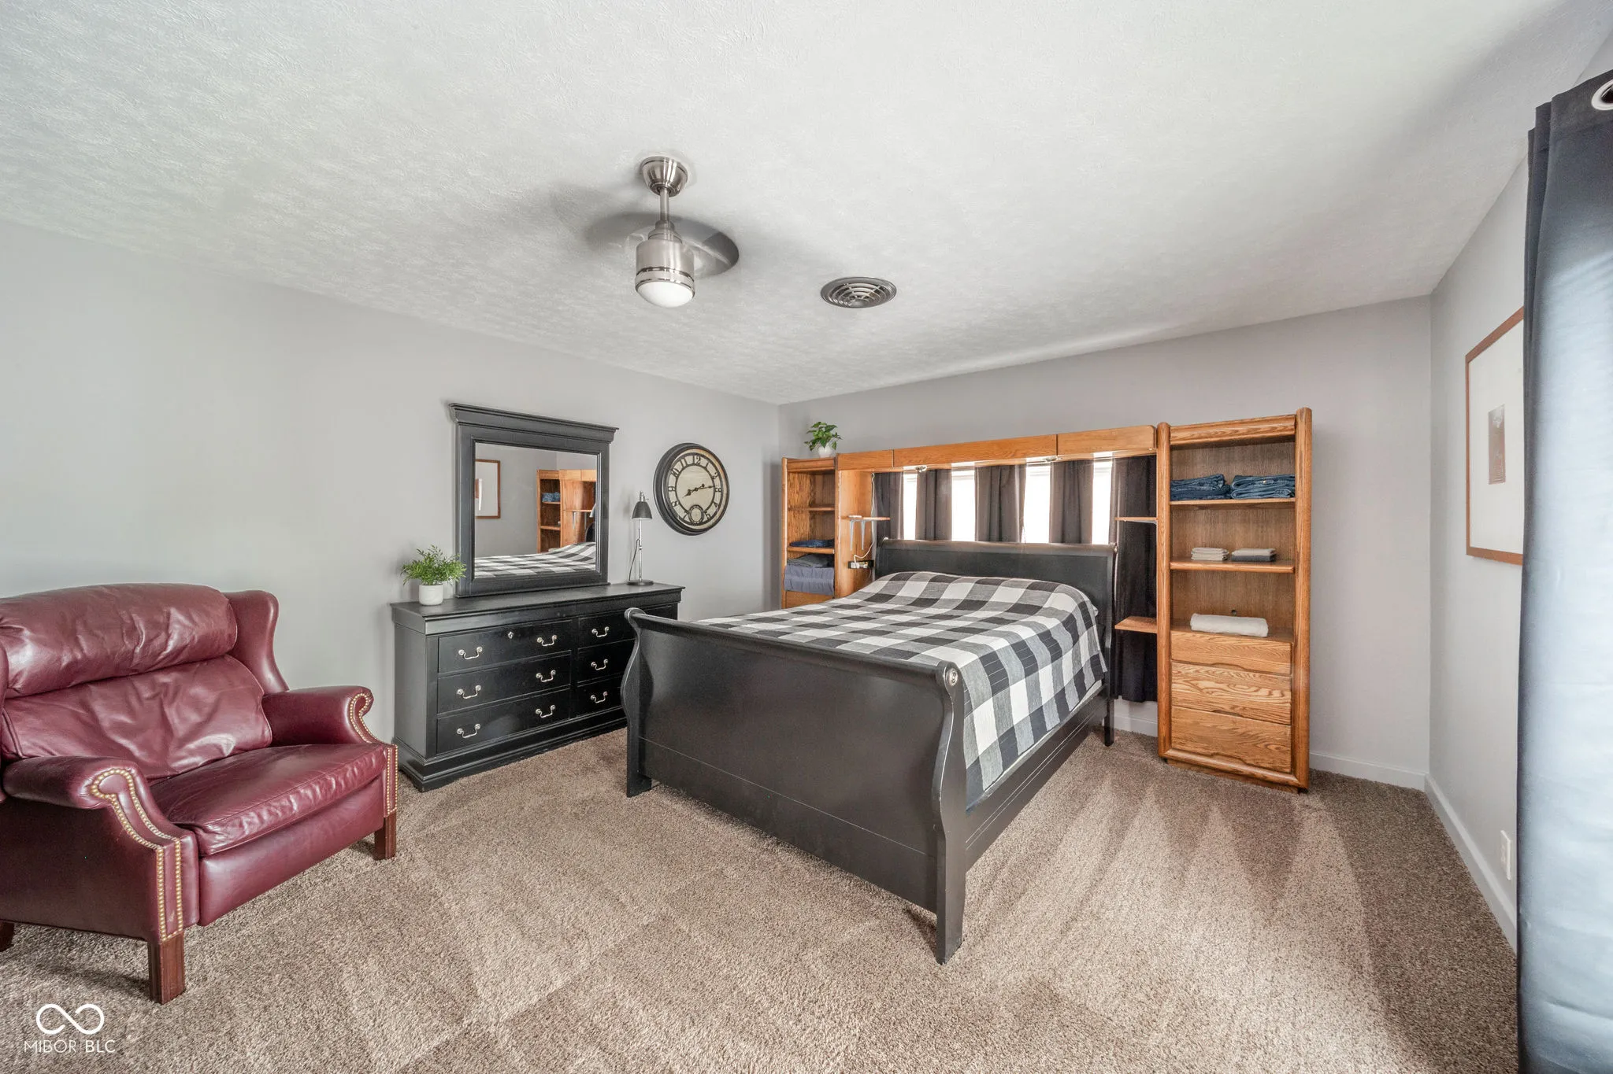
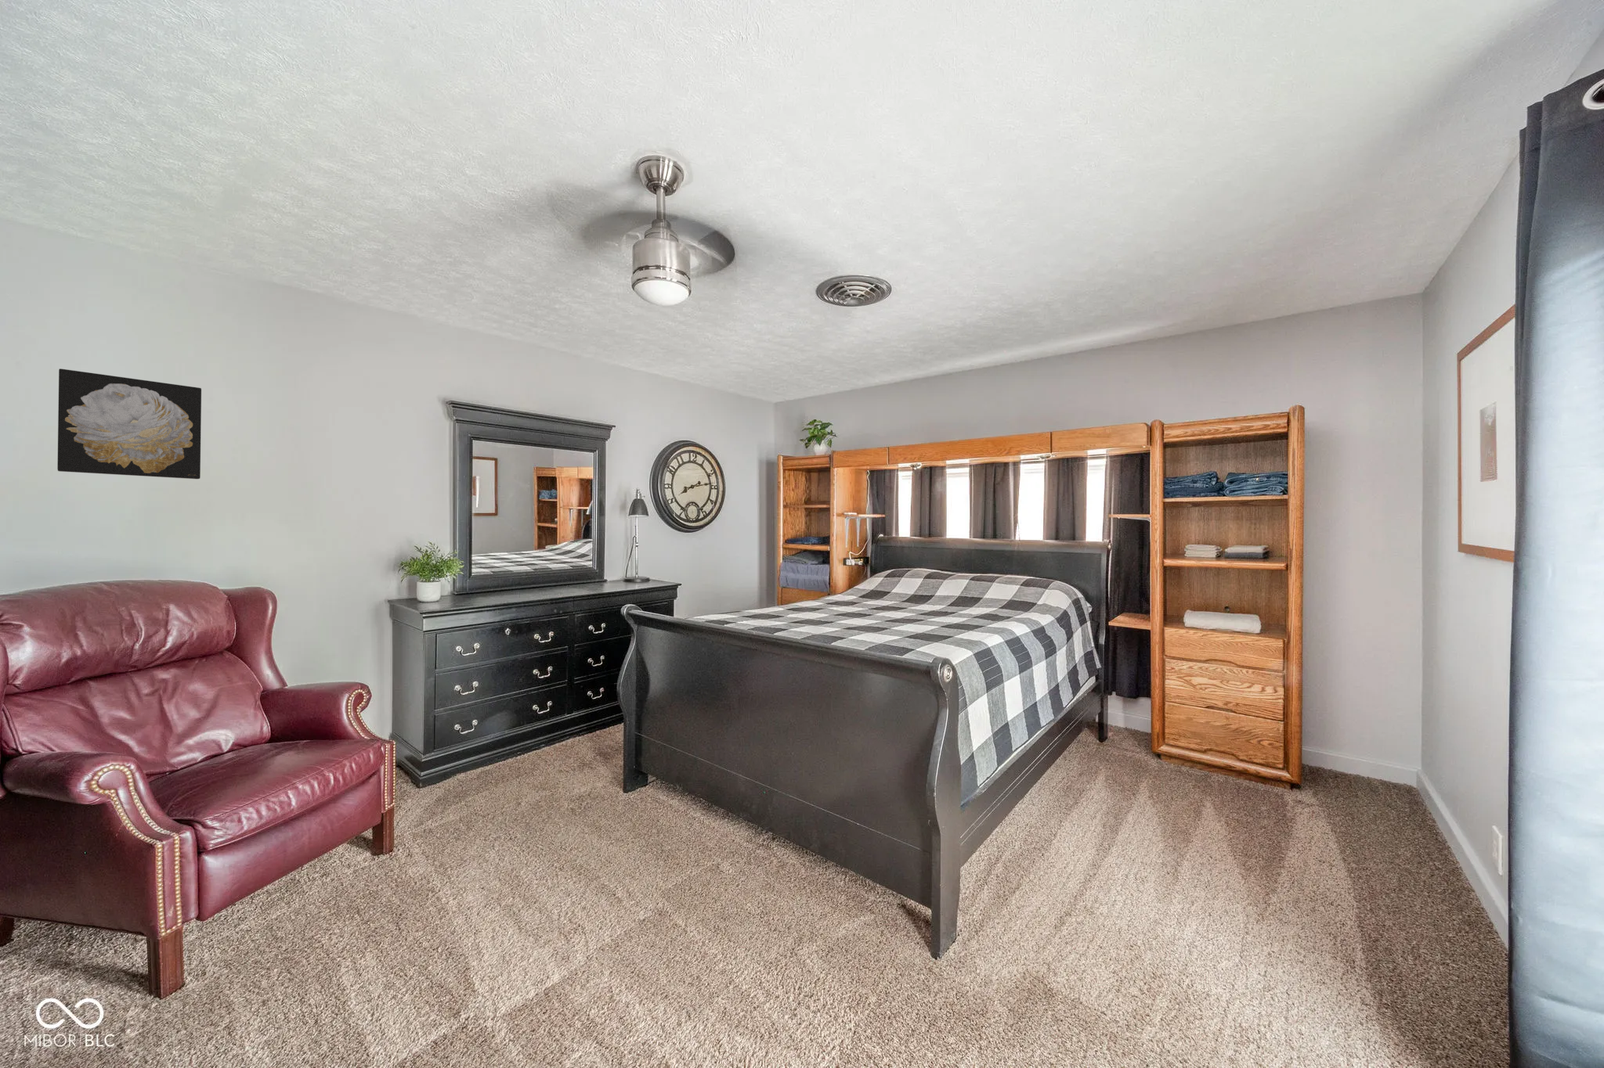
+ wall art (134, 427)
